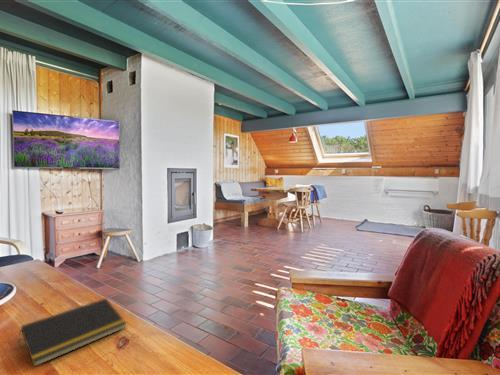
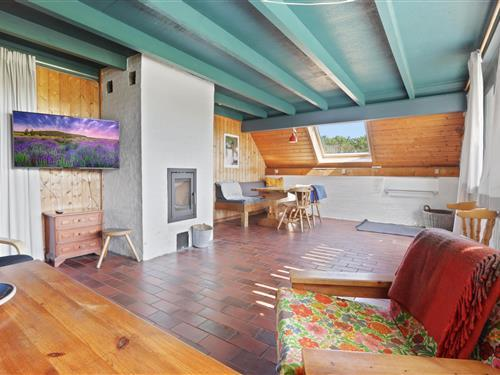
- notepad (76, 326)
